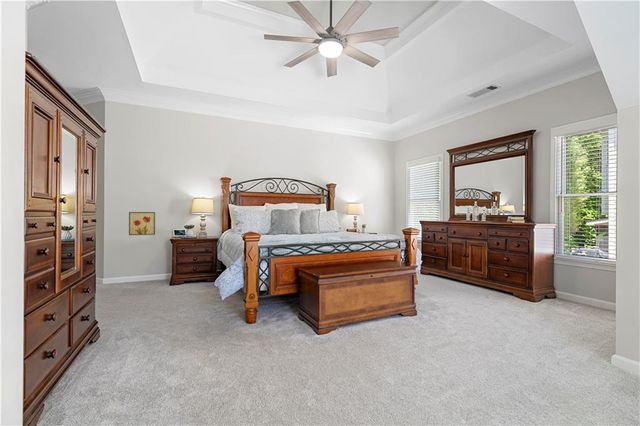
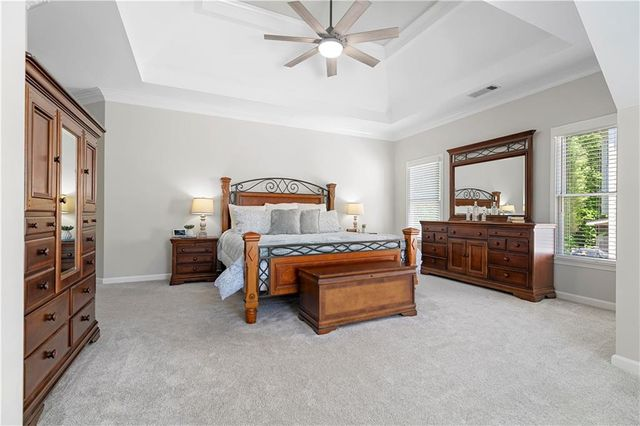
- wall art (142, 223)
